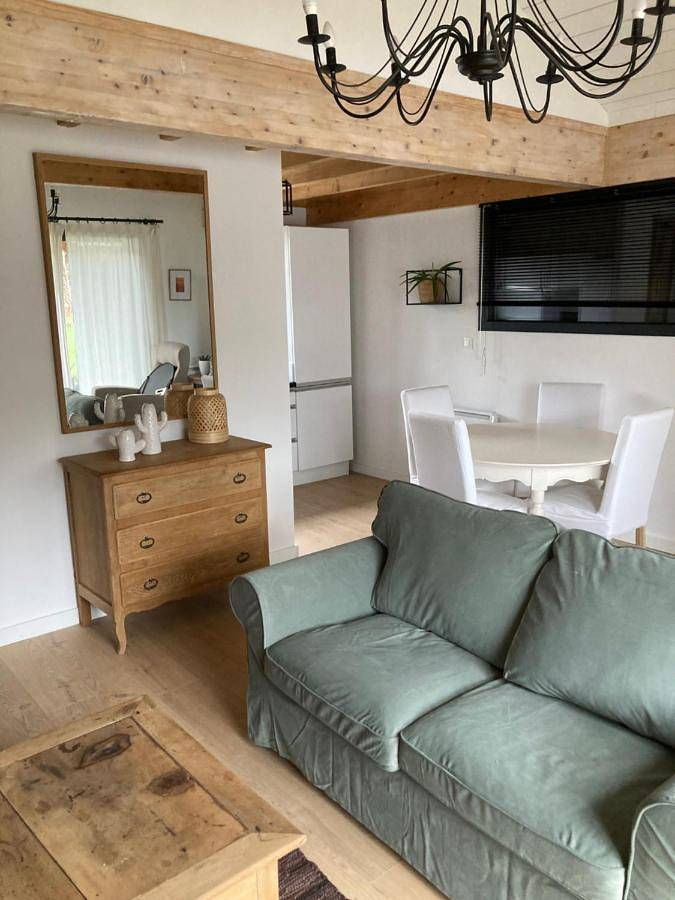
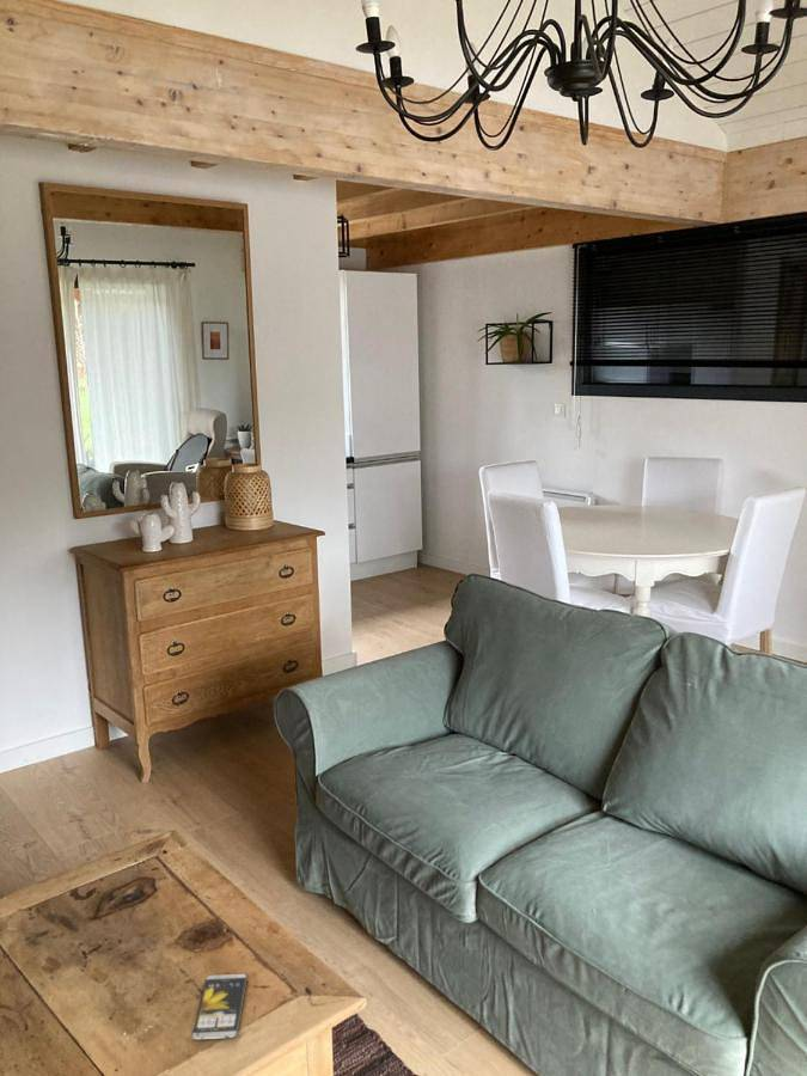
+ smartphone (220, 1005)
